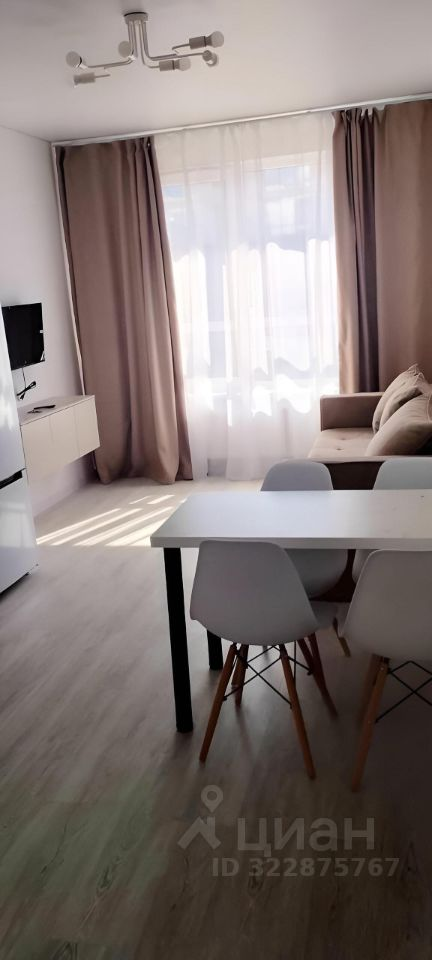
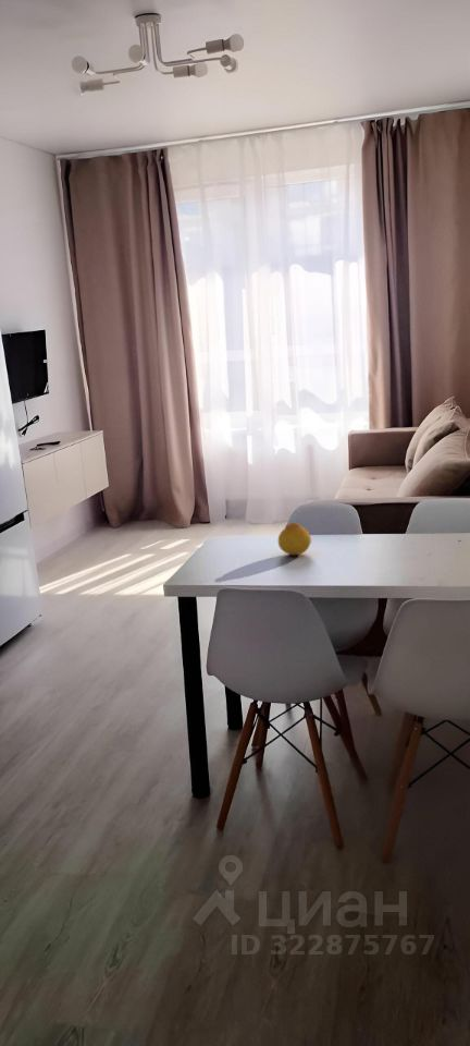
+ fruit (294, 538)
